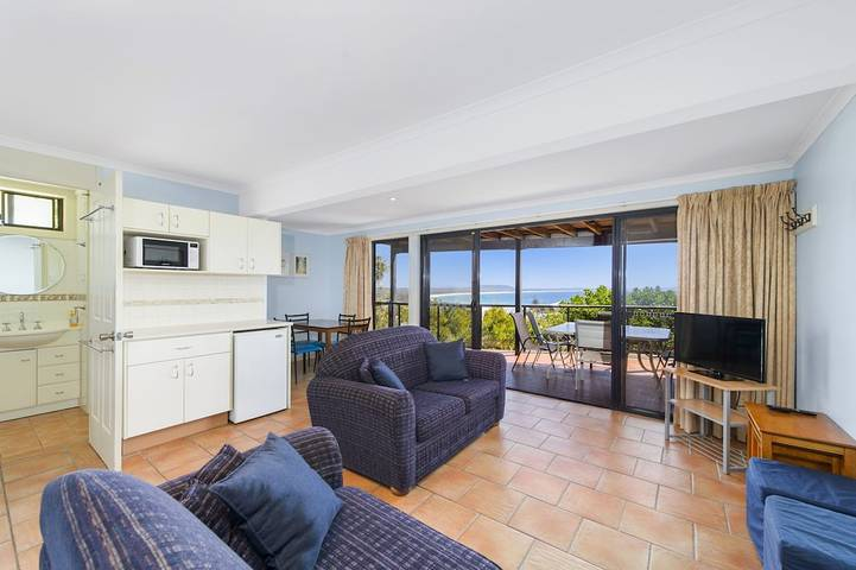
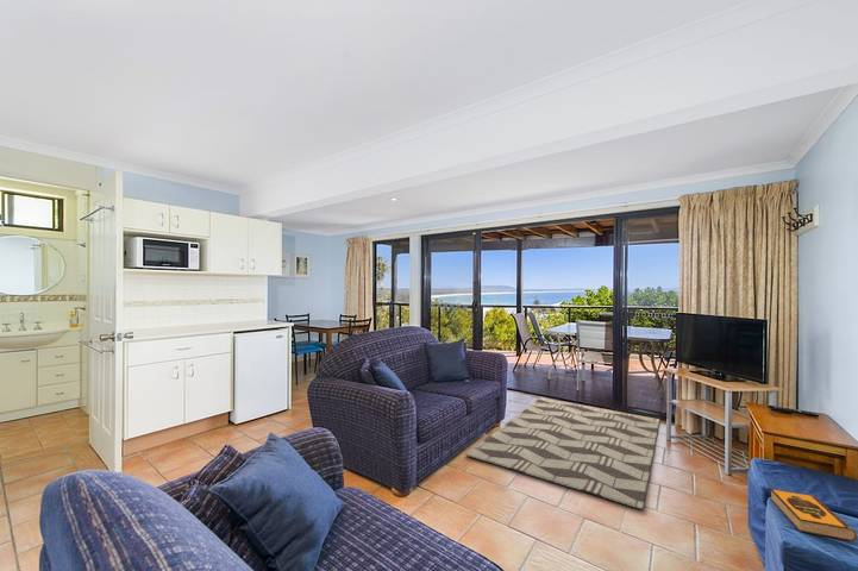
+ rug (574, 434)
+ hardback book (809, 513)
